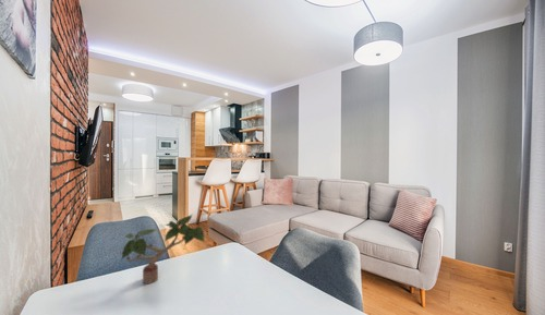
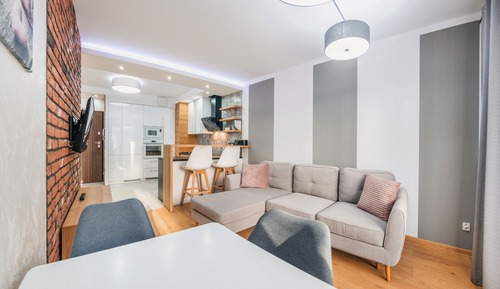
- potted plant (167, 250)
